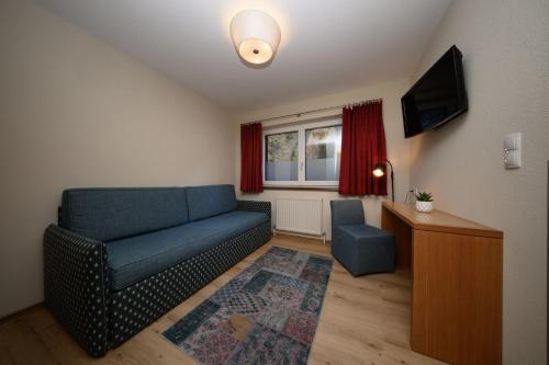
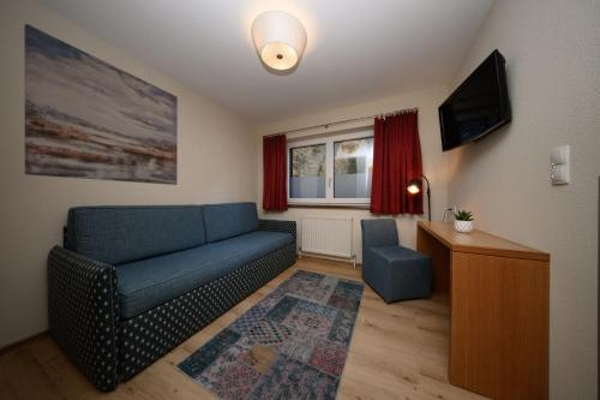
+ wall art (120, 125)
